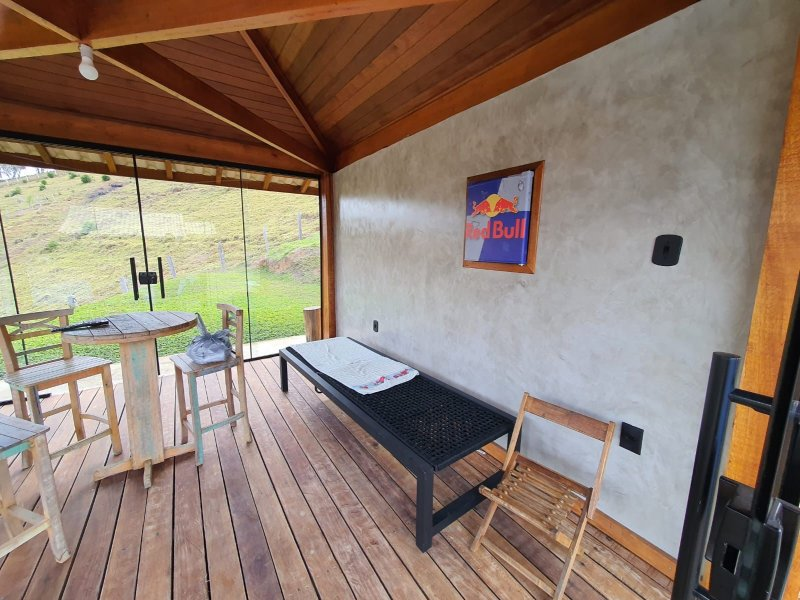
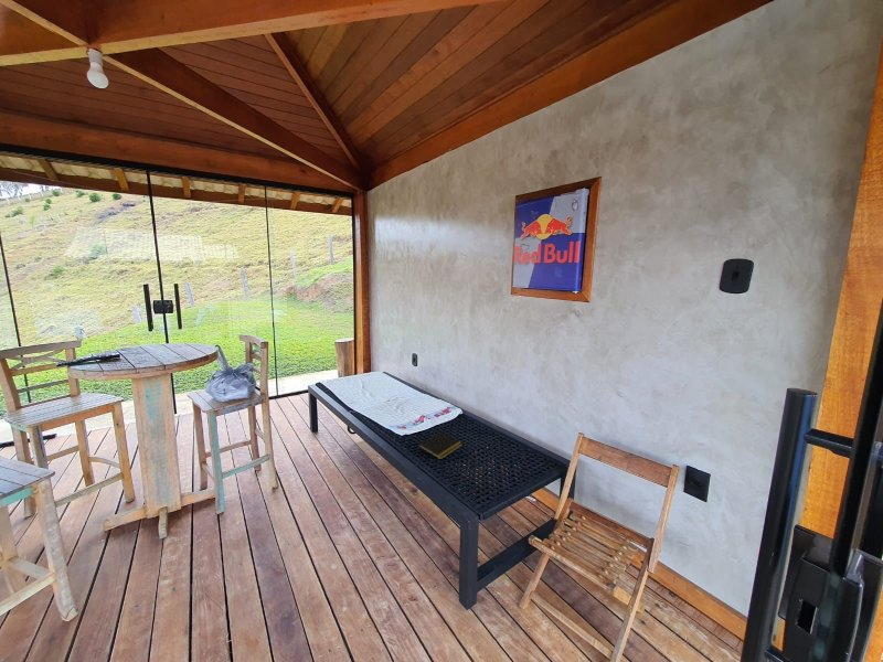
+ notepad (440, 445)
